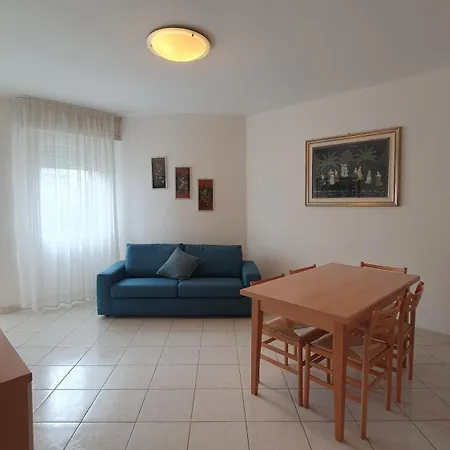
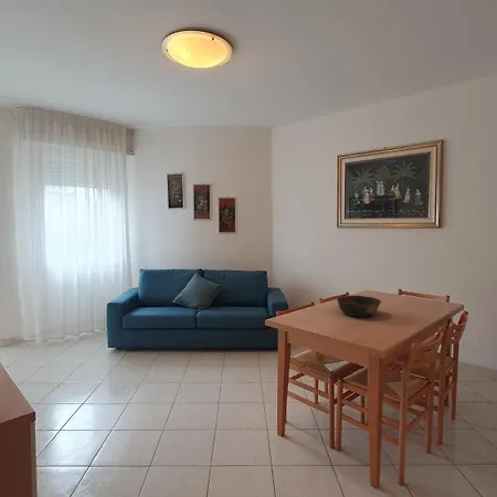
+ bowl (358, 306)
